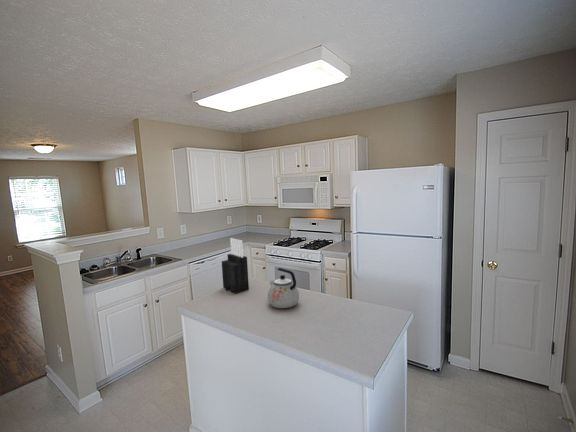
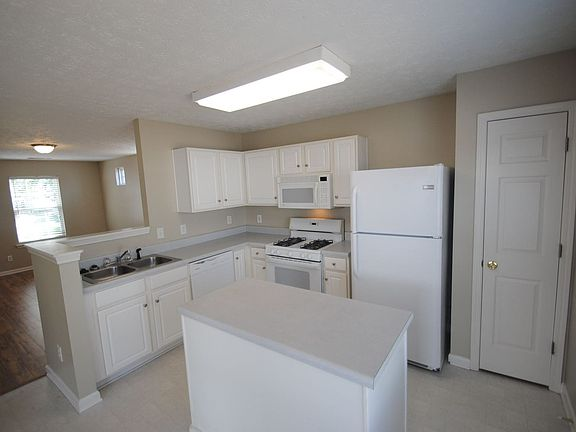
- knife block (232, 264)
- kettle (282, 286)
